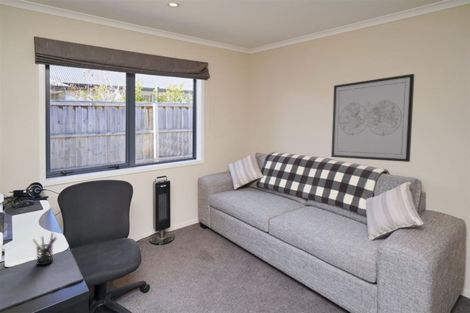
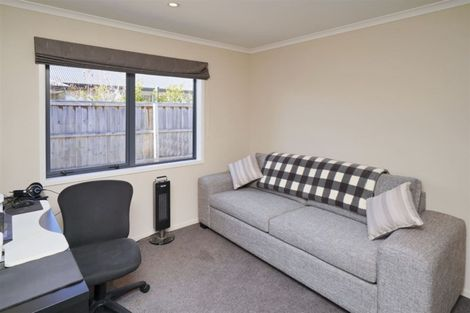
- wall art (368, 120)
- pen holder (45, 248)
